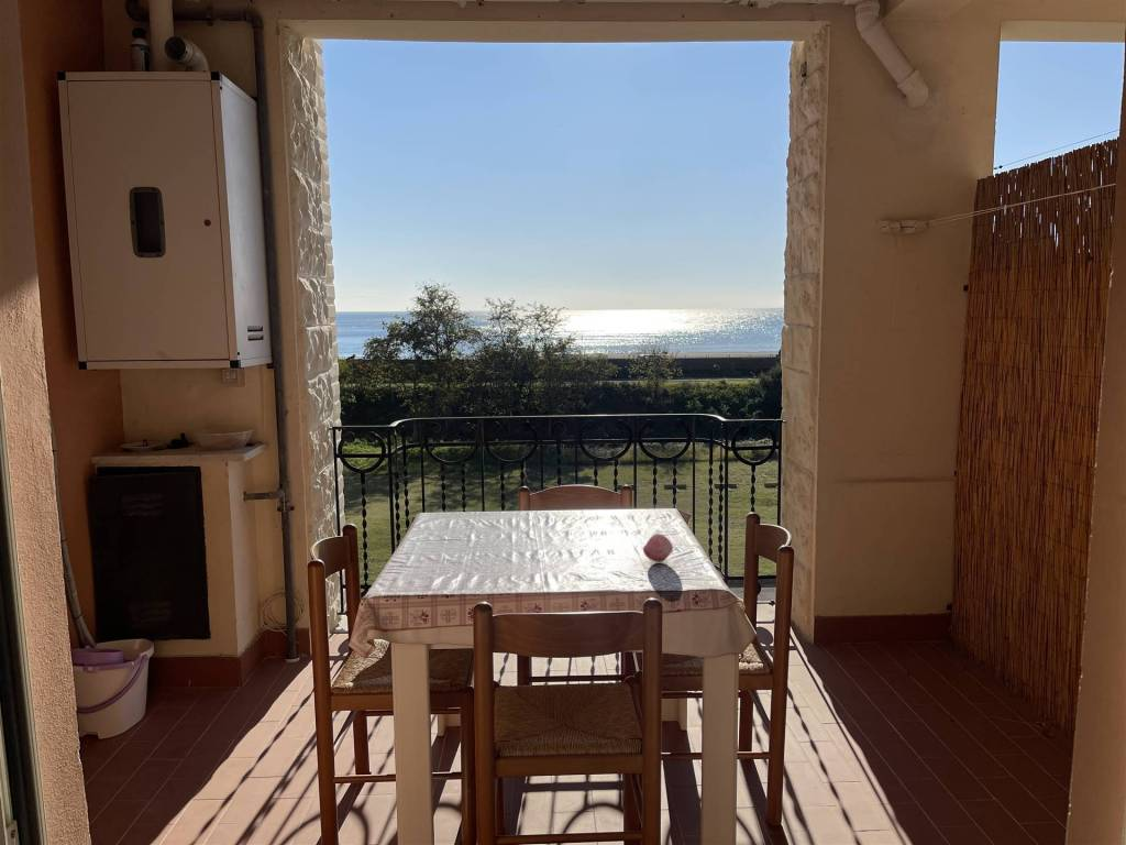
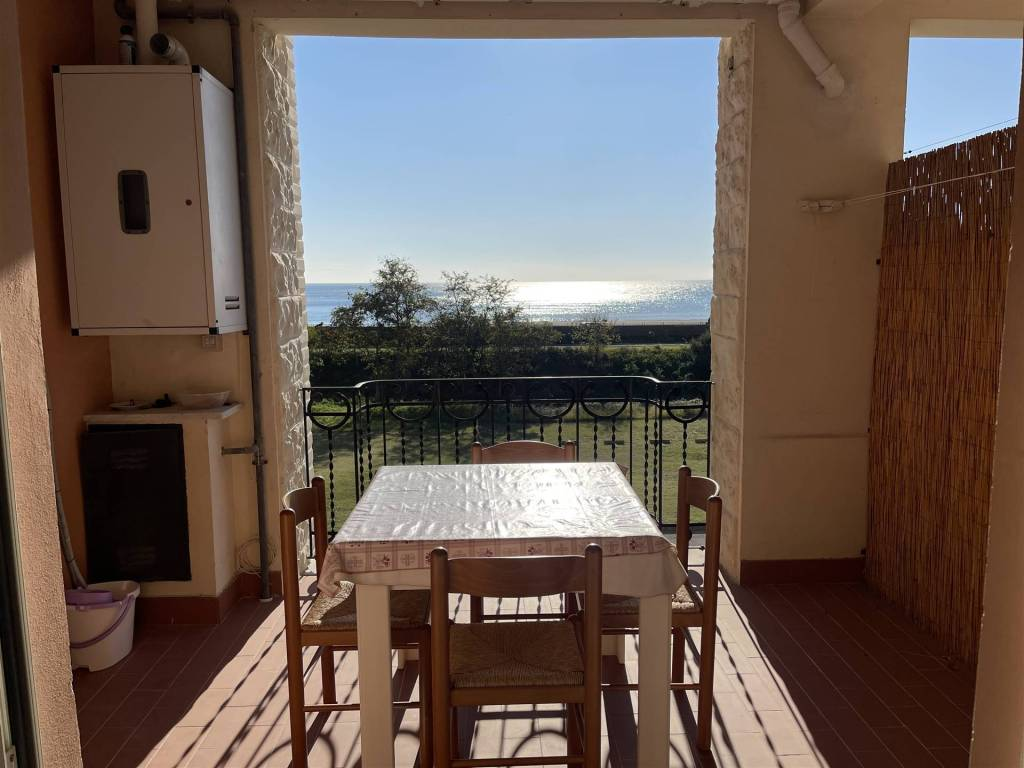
- fruit (658, 547)
